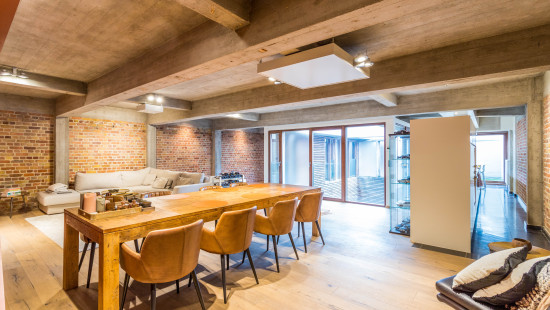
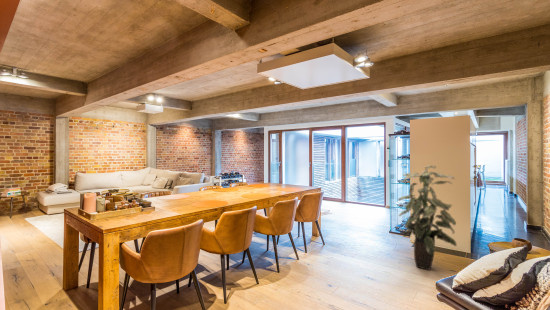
+ indoor plant (427, 217)
